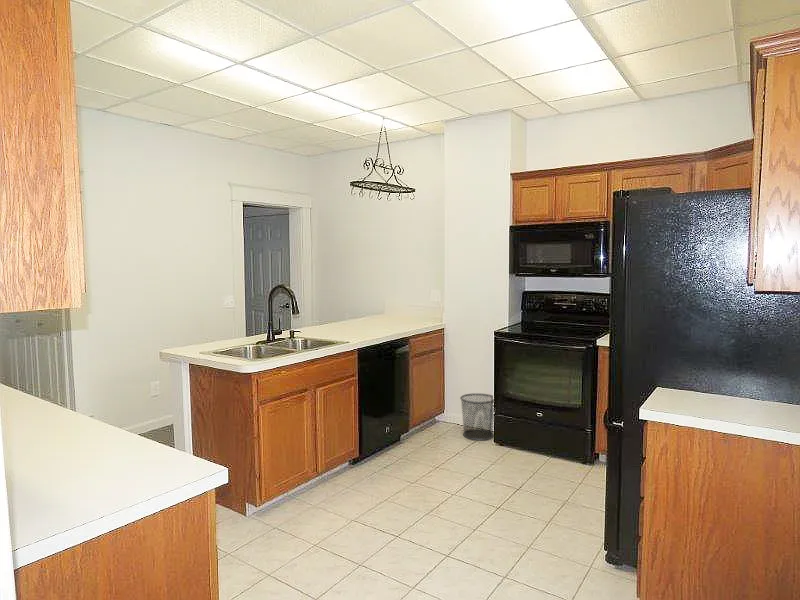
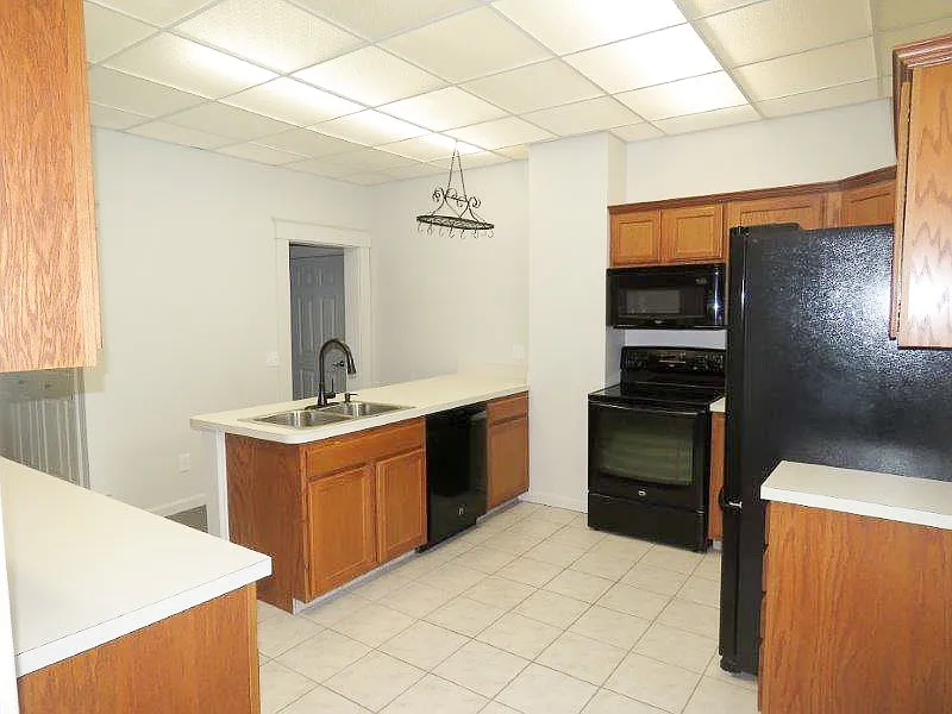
- waste bin (477, 416)
